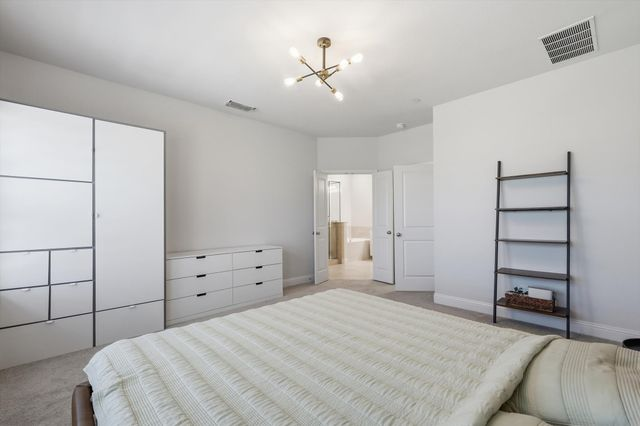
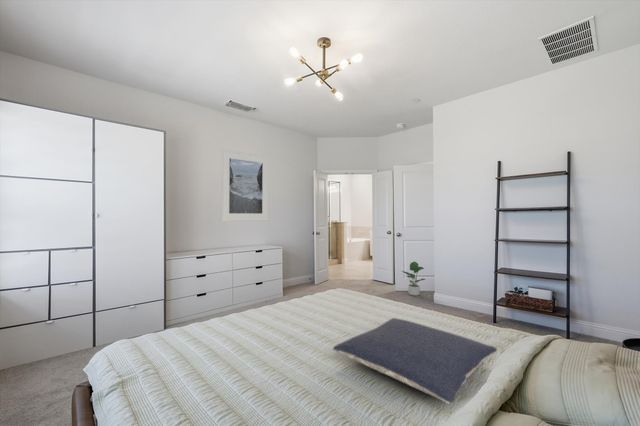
+ pillow (414, 349)
+ potted plant (413, 278)
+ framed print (246, 187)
